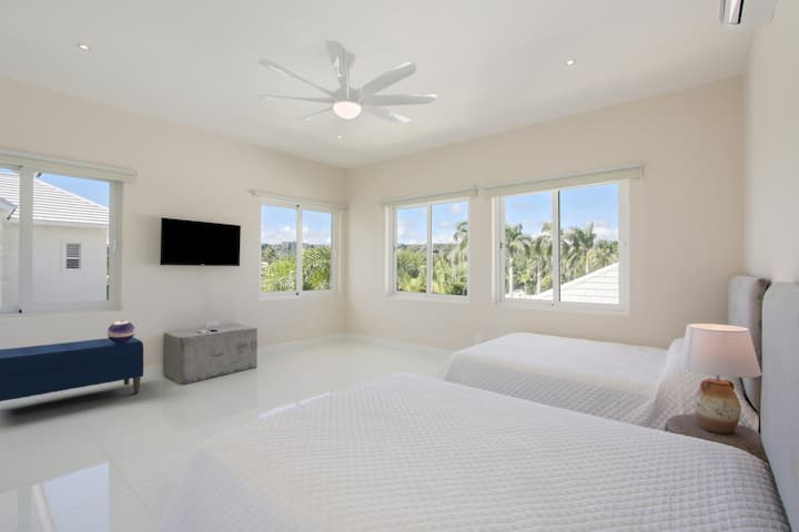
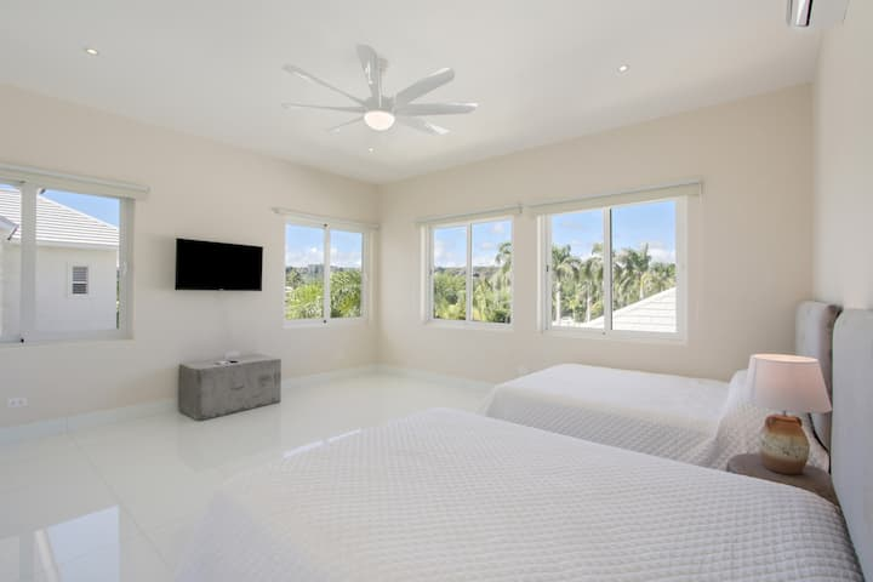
- bench (67, 372)
- decorative sphere (121, 331)
